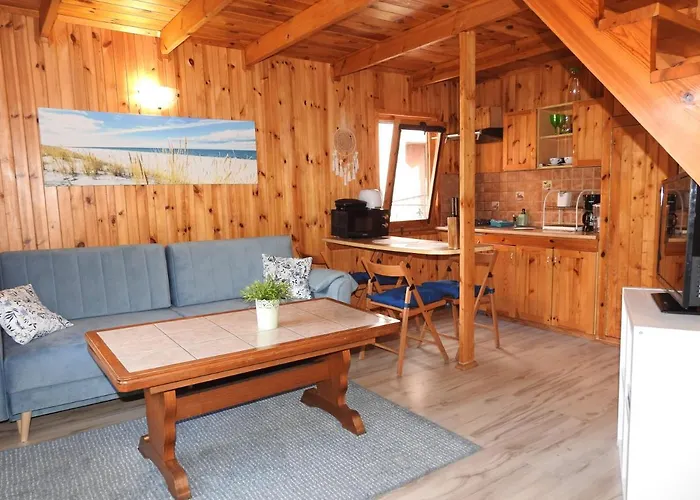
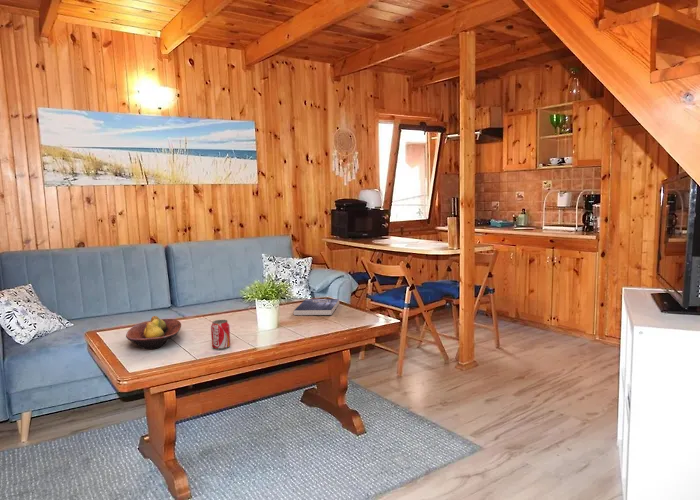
+ fruit bowl (154, 329)
+ book (317, 306)
+ beverage can (220, 334)
